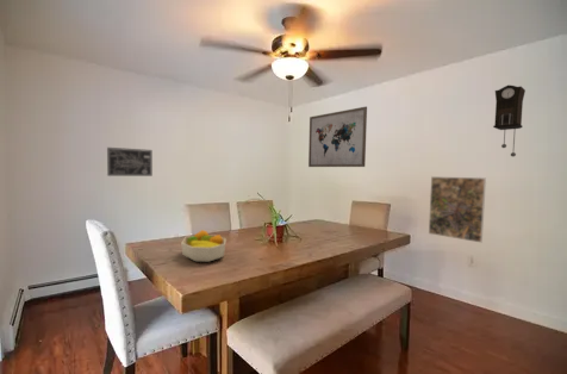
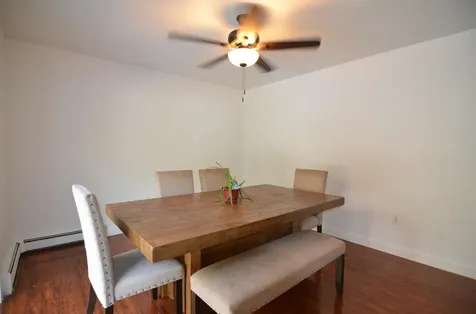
- wall art (335, 139)
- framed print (455, 207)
- fruit bowl (204, 244)
- wall art (130, 162)
- pendulum clock (507, 121)
